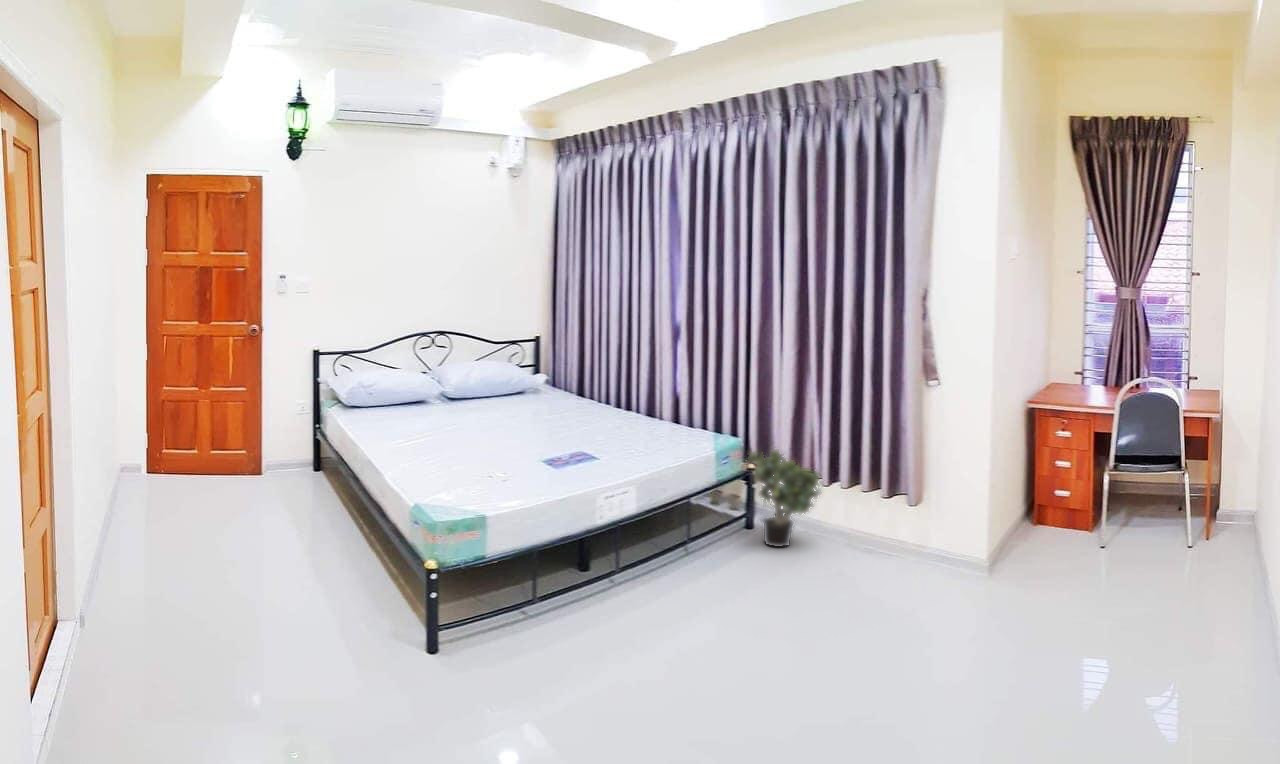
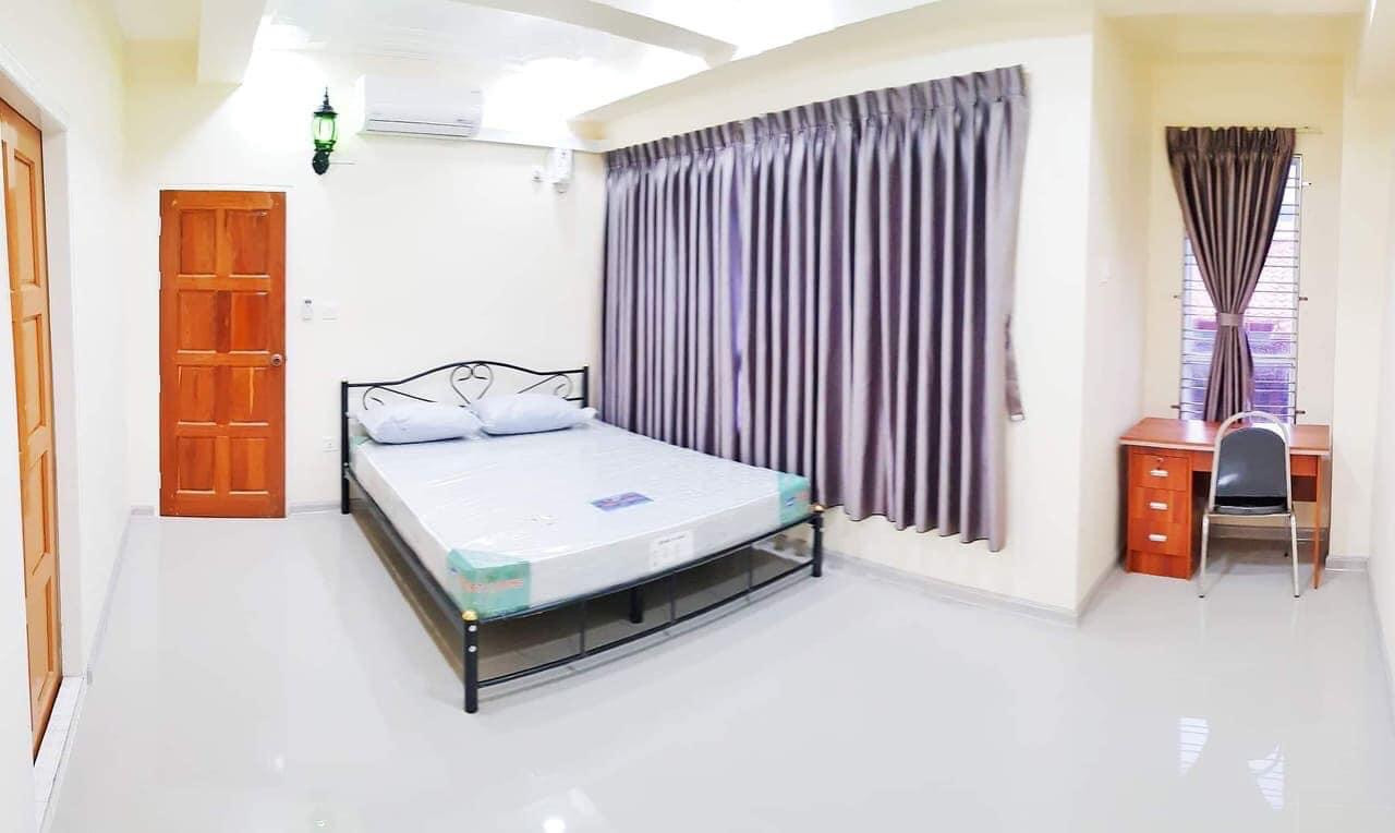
- potted plant (776, 497)
